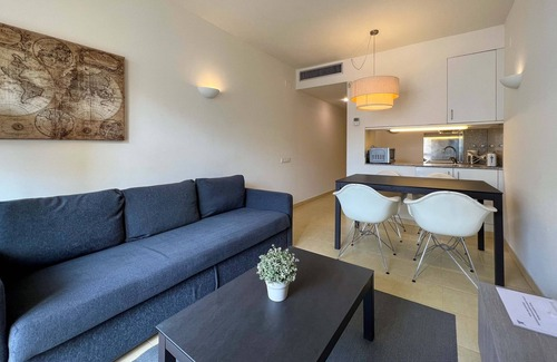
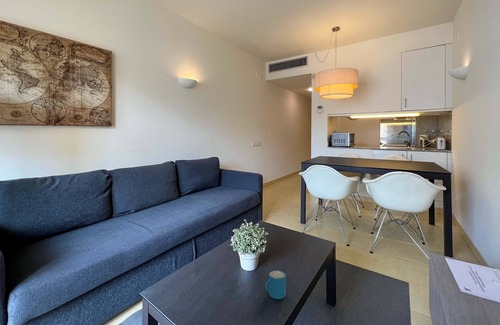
+ mug (274, 285)
